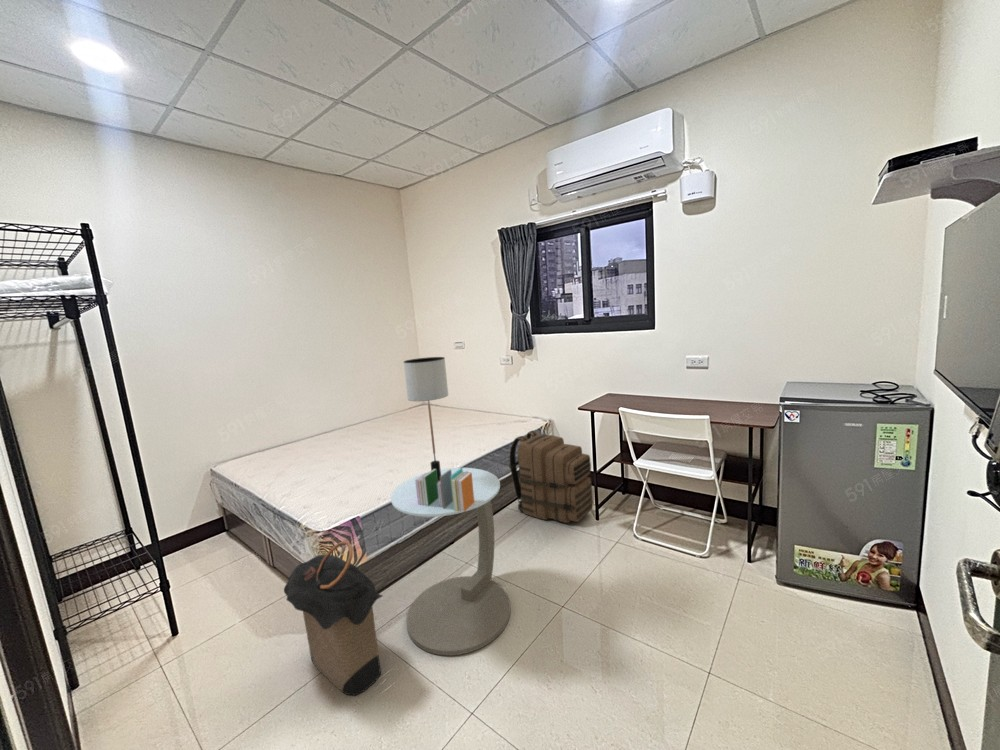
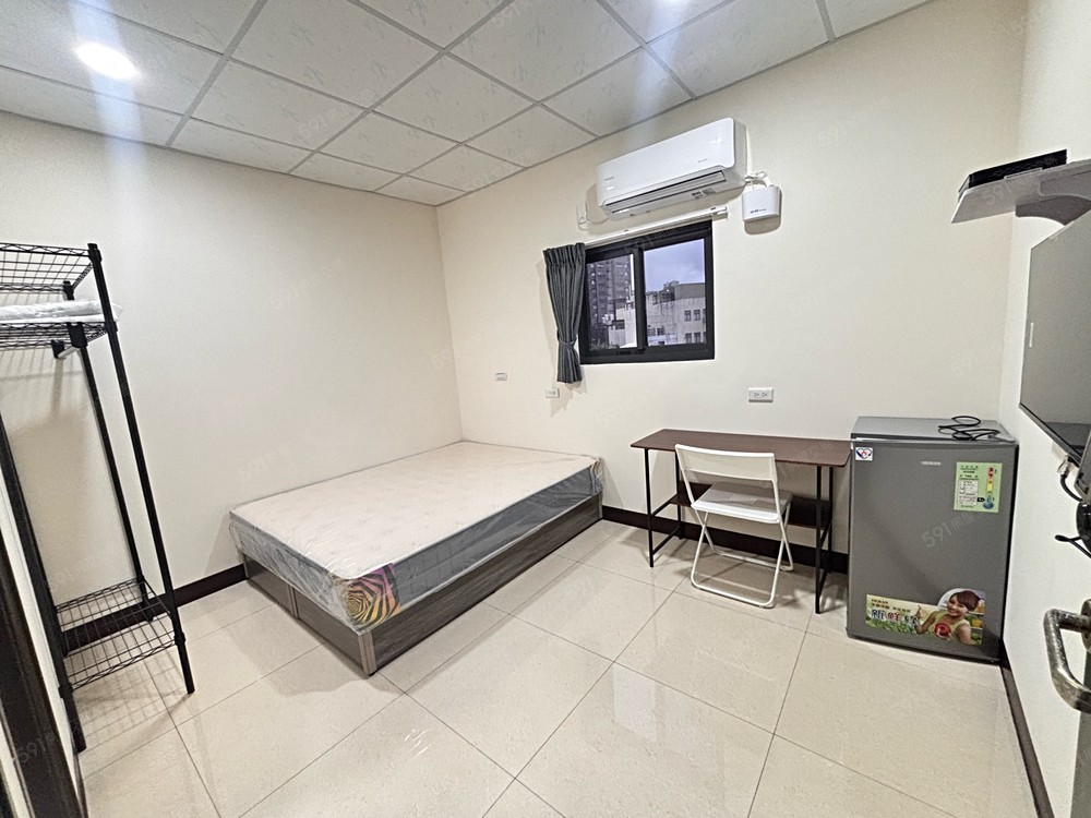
- book (444, 486)
- table lamp (430, 421)
- laundry hamper (332, 606)
- backpack (549, 474)
- side table (479, 548)
